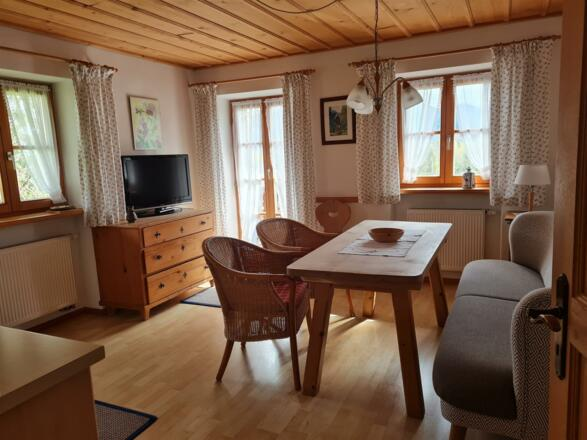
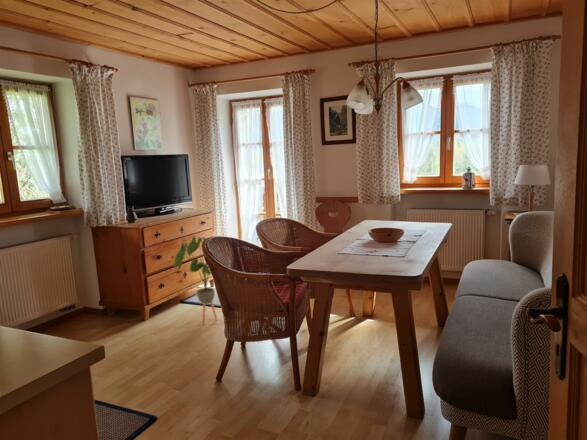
+ house plant (201, 278)
